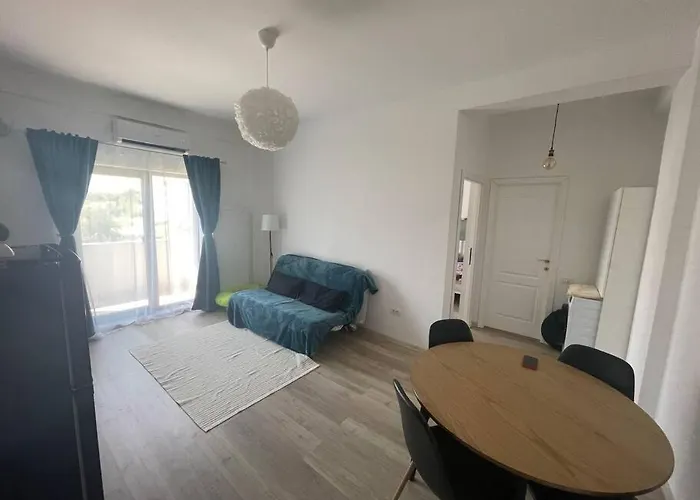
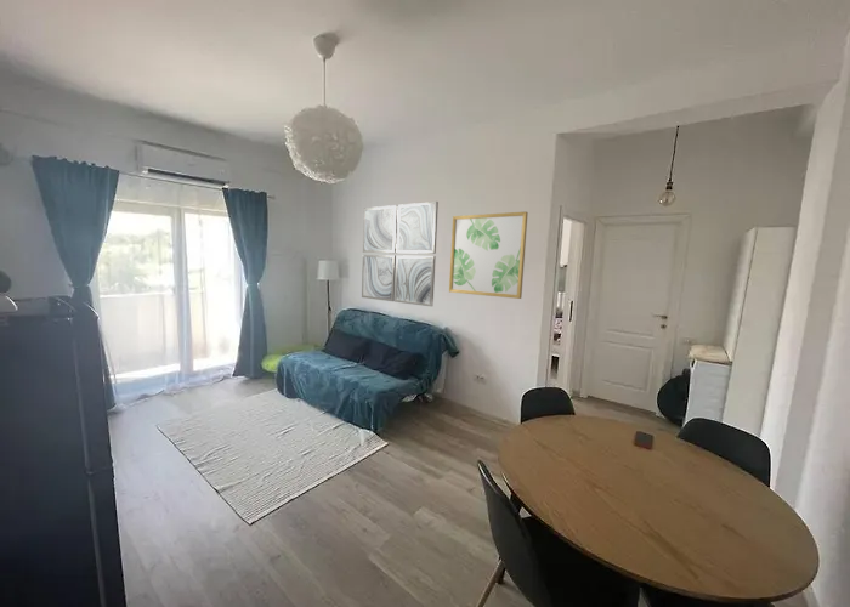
+ wall art (396, 255)
+ wall art (484, 255)
